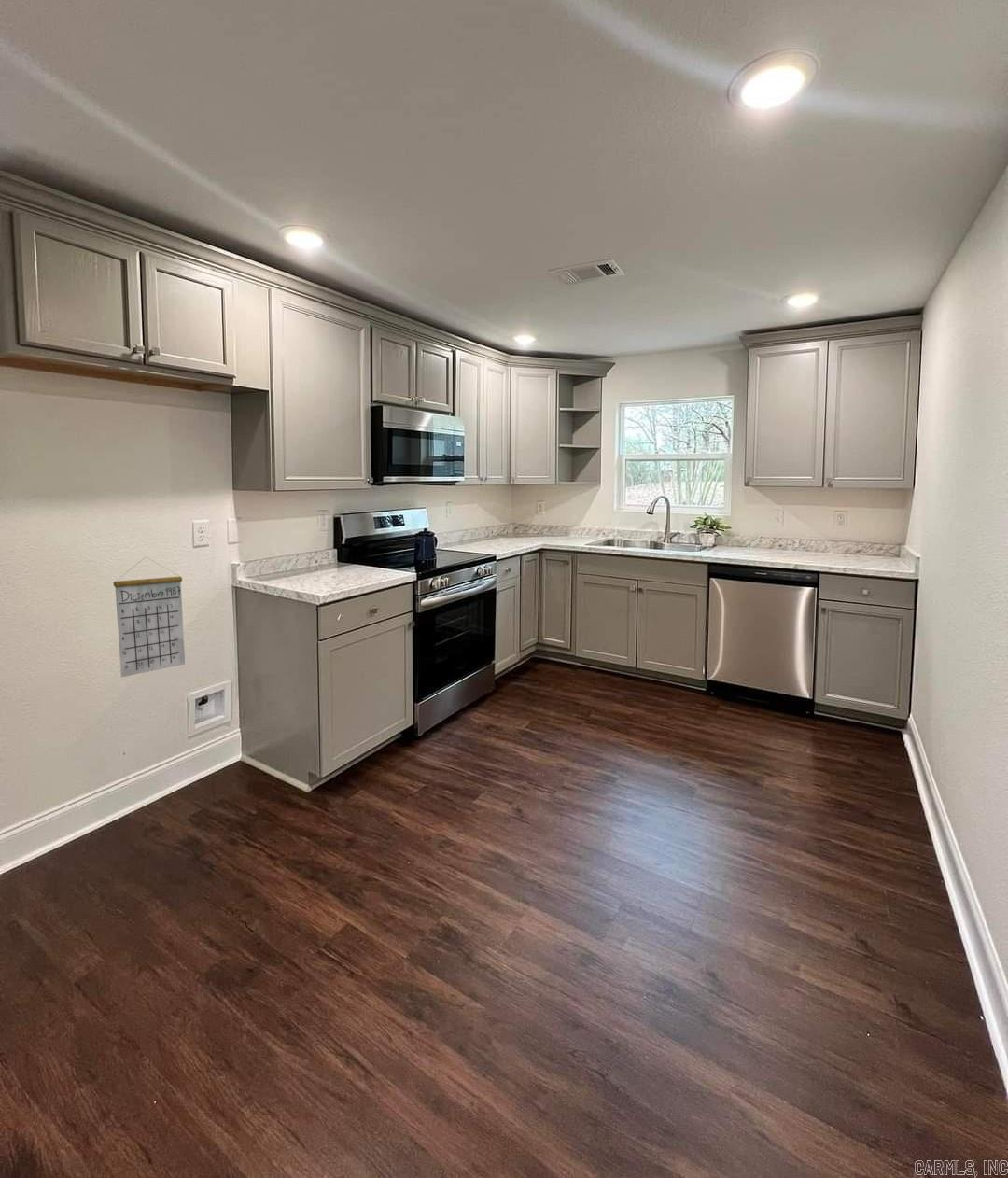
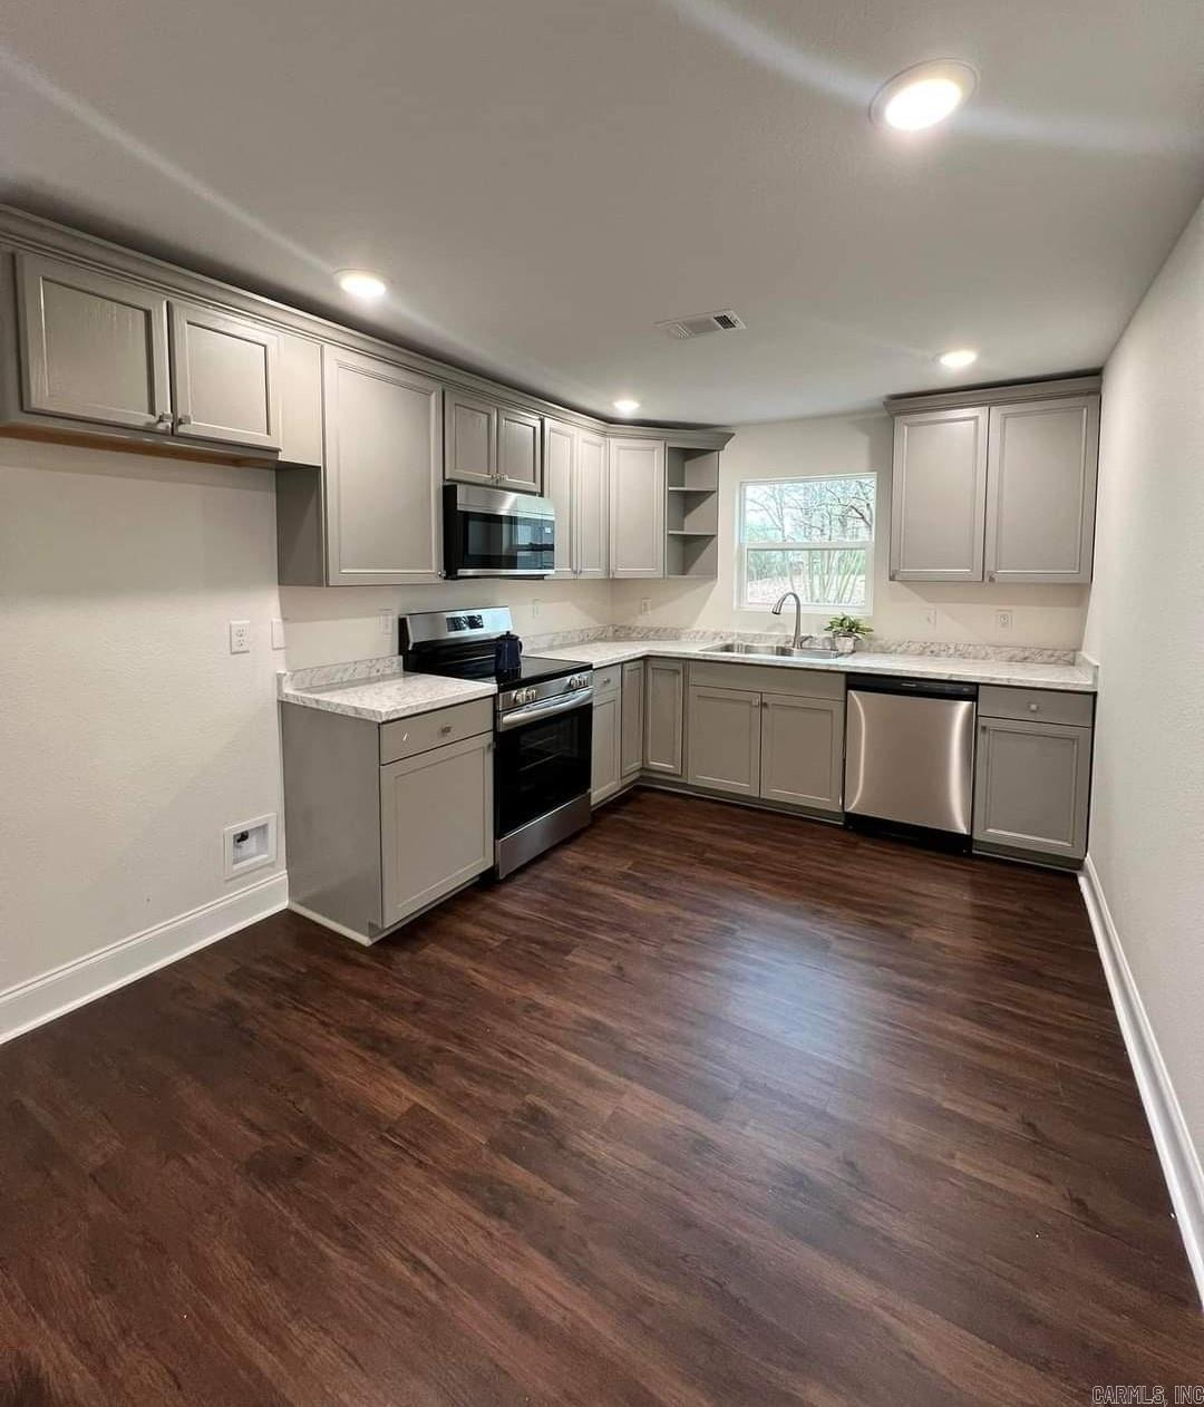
- calendar (151, 613)
